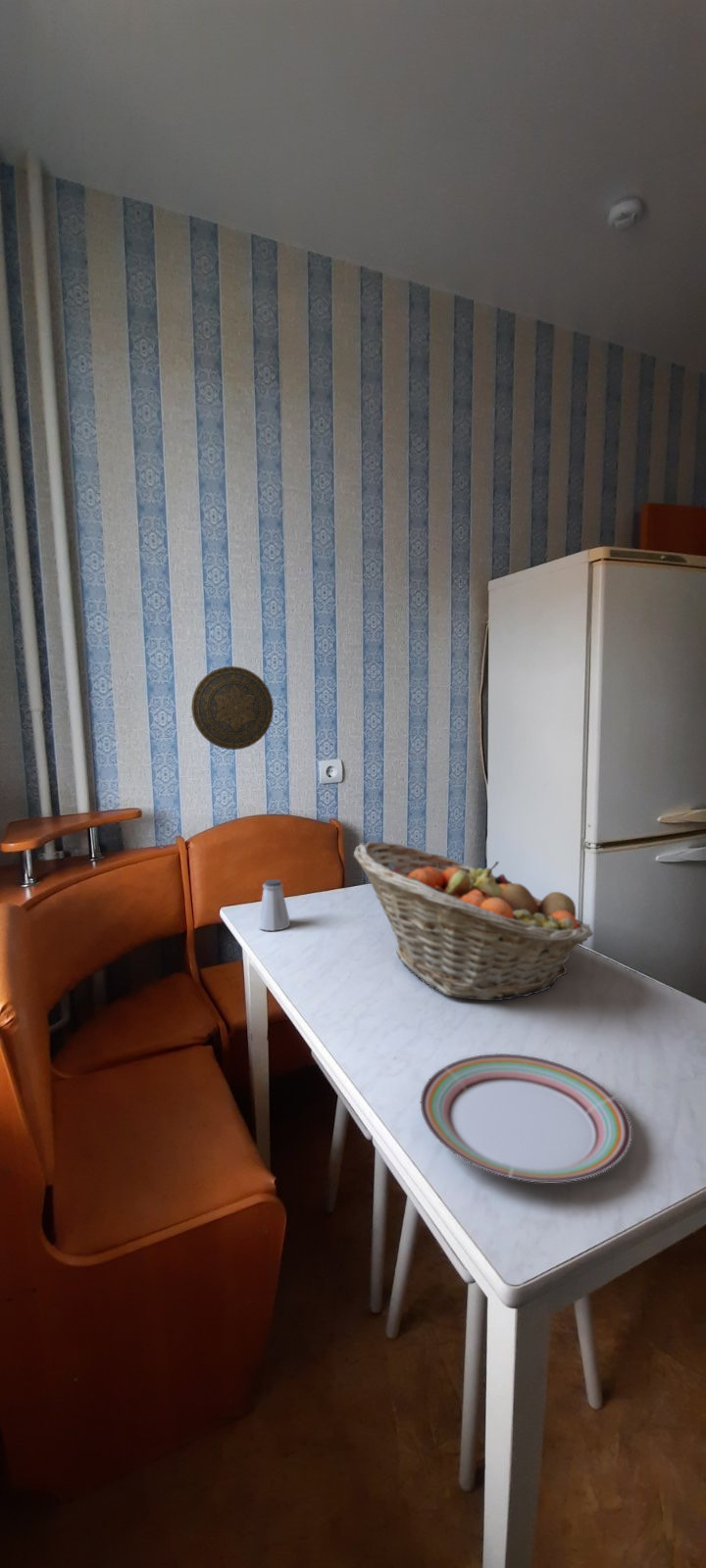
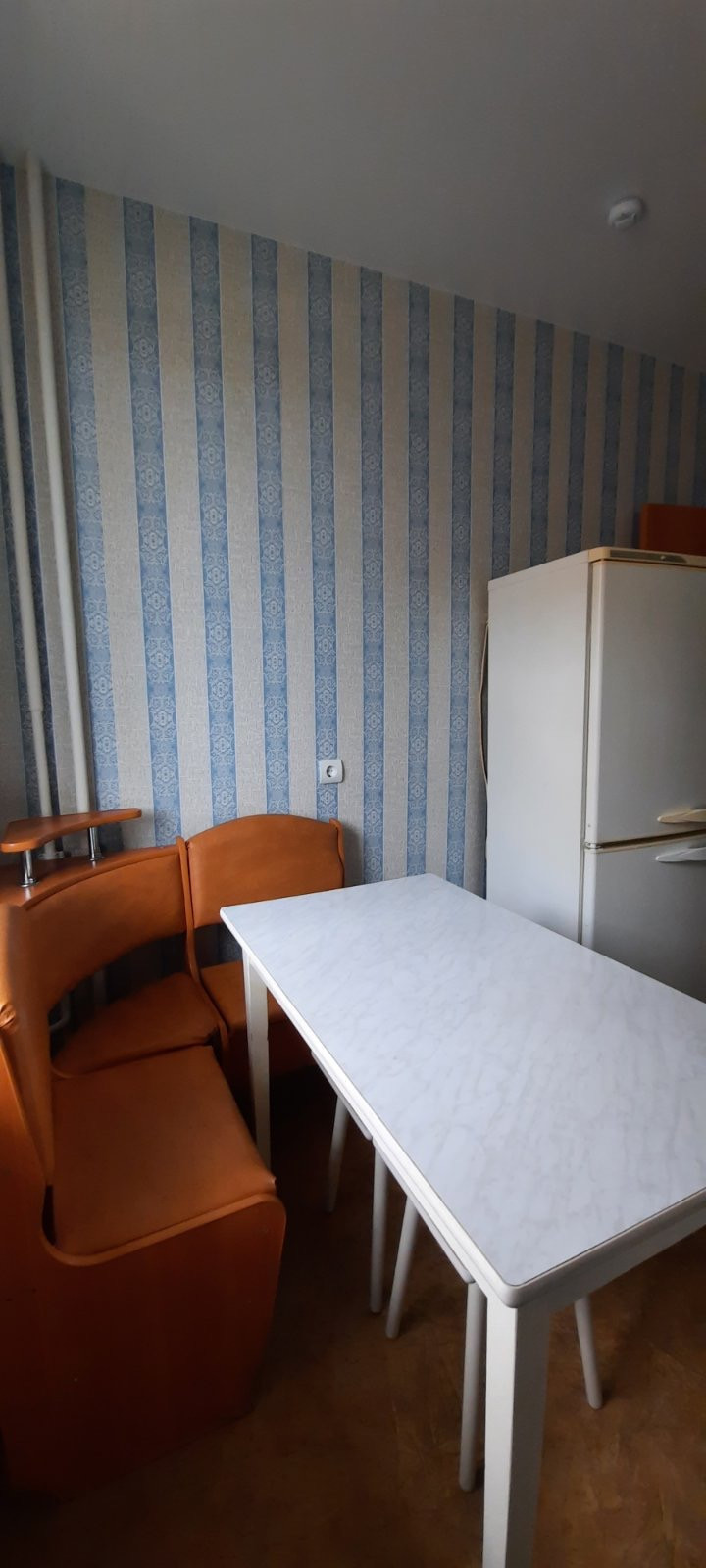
- fruit basket (464, 906)
- saltshaker (273, 903)
- decorative plate (233, 708)
- plate (521, 1115)
